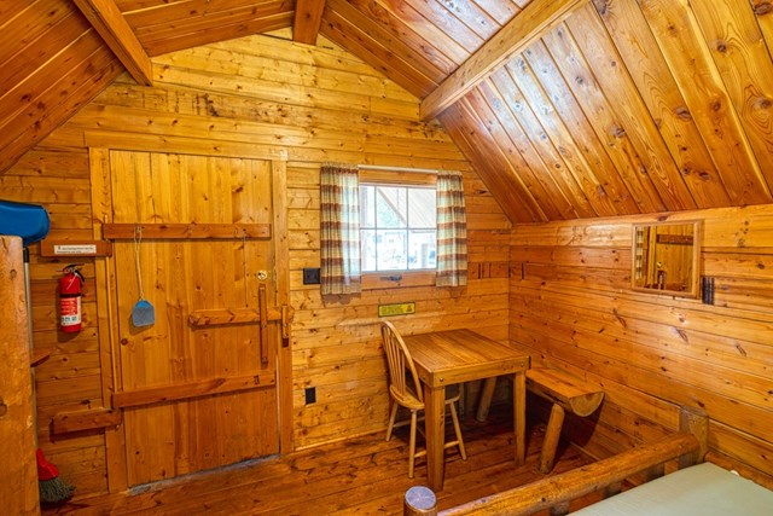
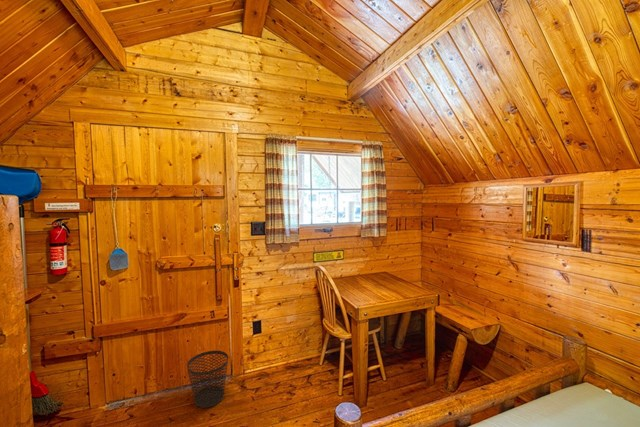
+ wastebasket (208, 379)
